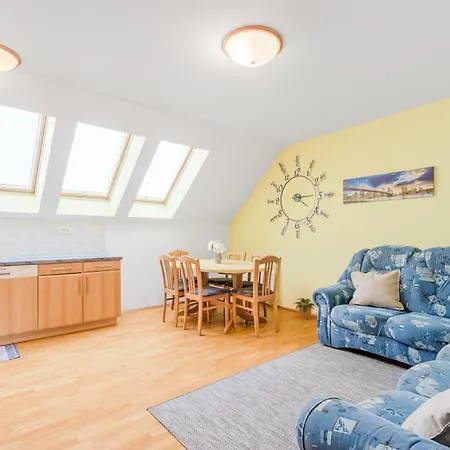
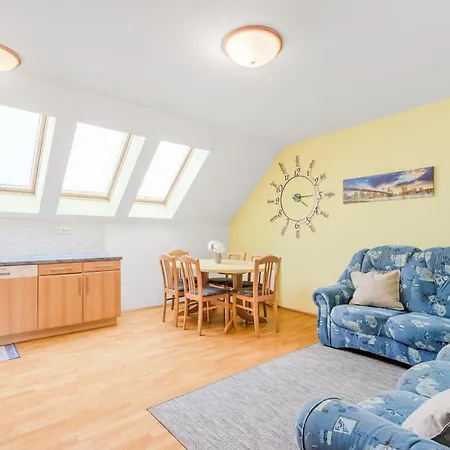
- potted plant (303, 307)
